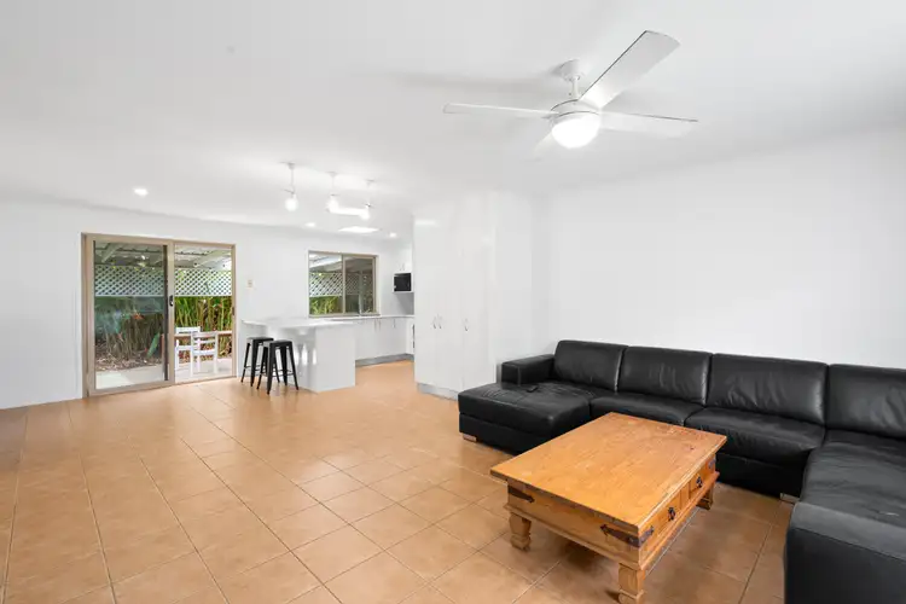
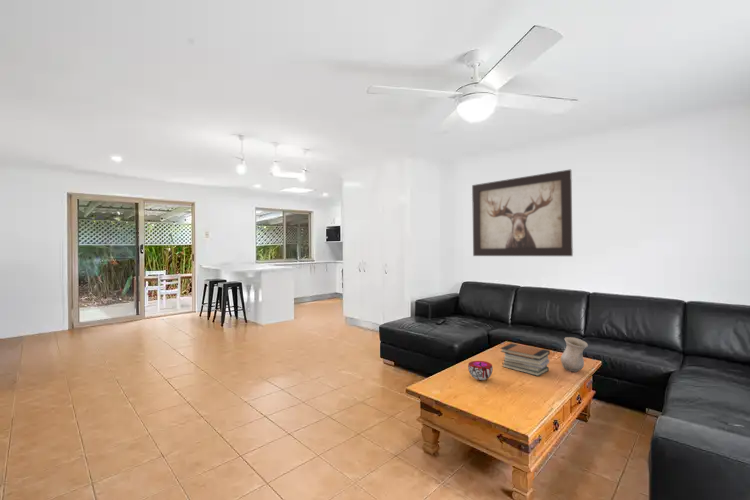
+ book stack (525, 359)
+ wall art (517, 217)
+ decorative bowl (480, 371)
+ vase (574, 354)
